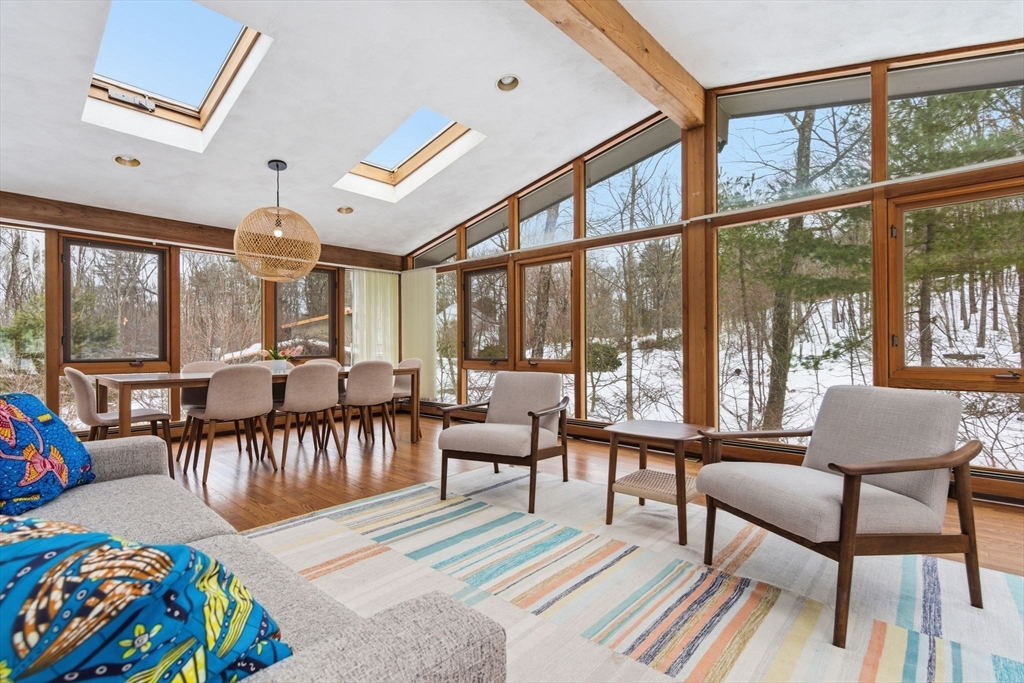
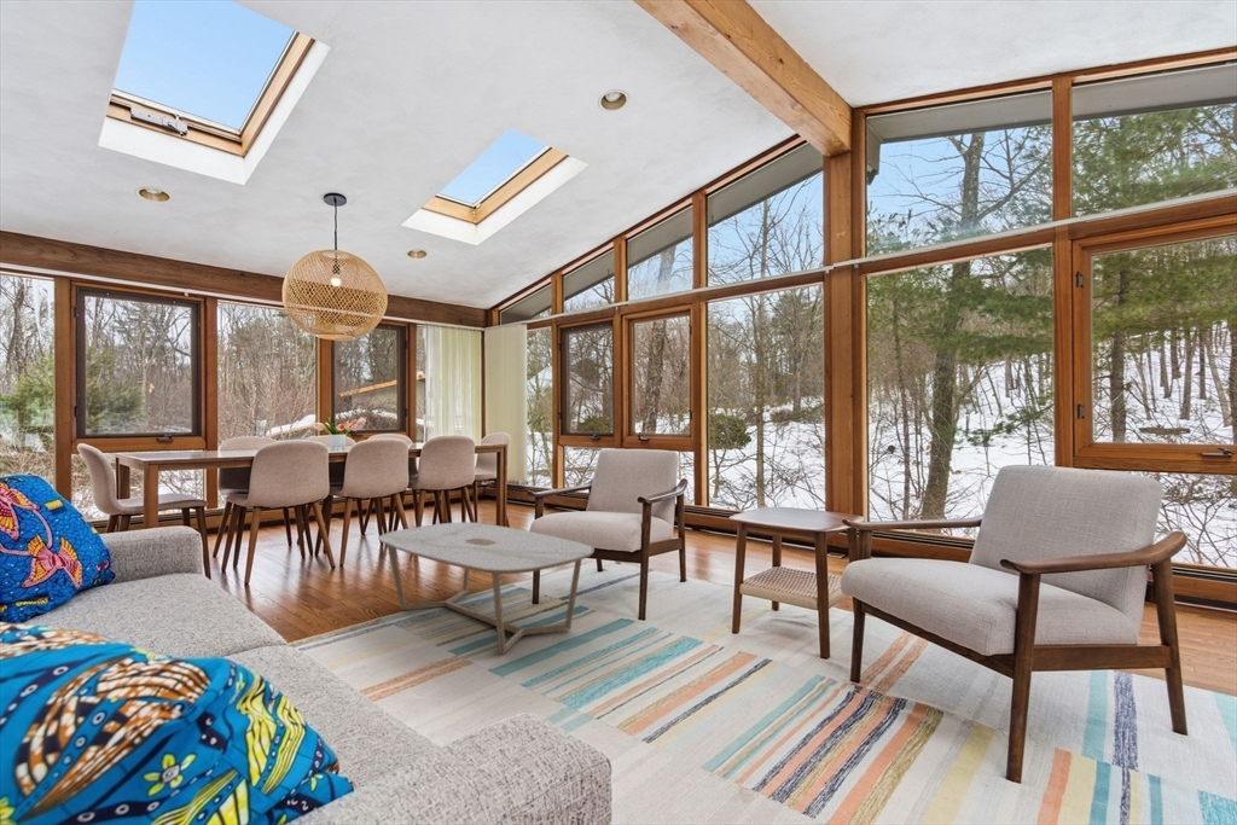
+ coffee table (482, 571)
